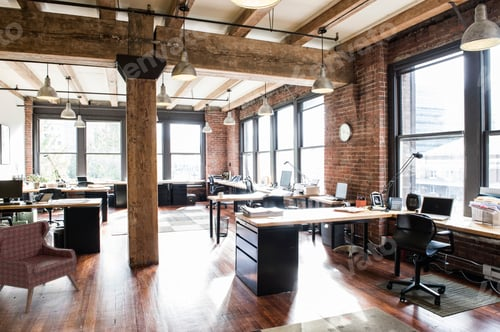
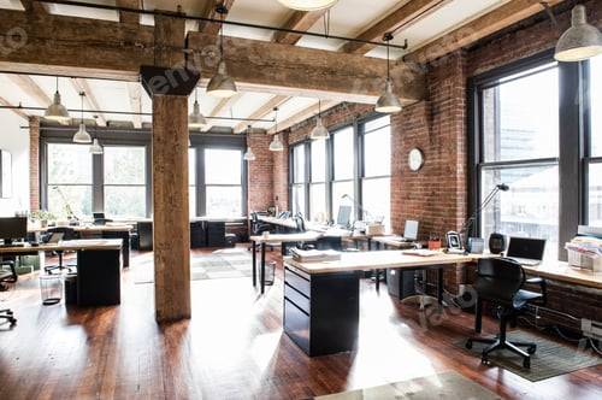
- armchair (36, 261)
